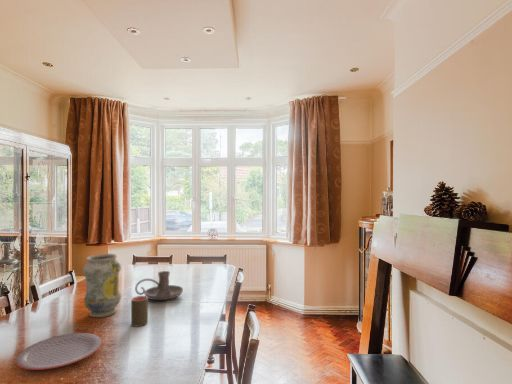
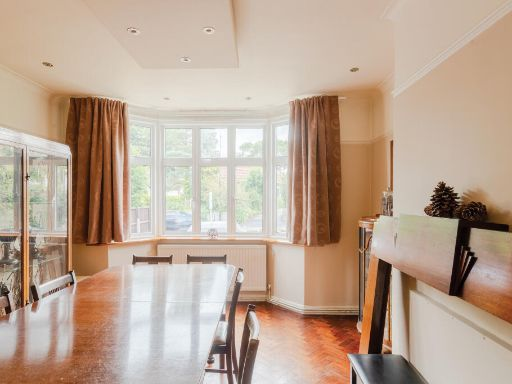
- plate (61, 351)
- vase (102, 284)
- cup (139, 310)
- candle holder (159, 285)
